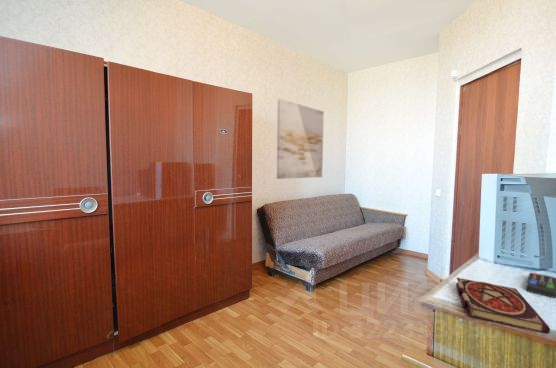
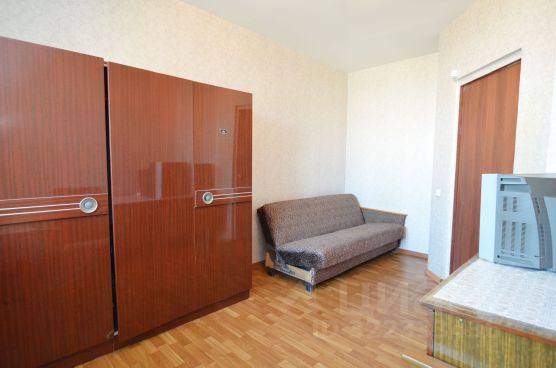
- book (493, 298)
- wall art (302, 142)
- remote control (541, 283)
